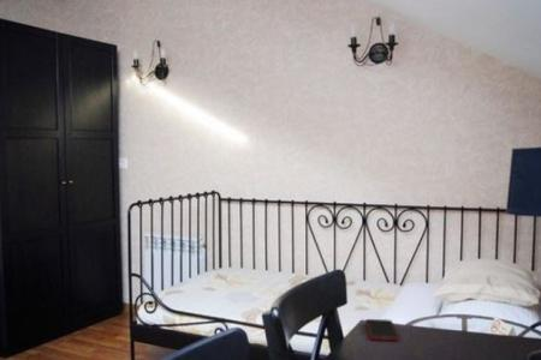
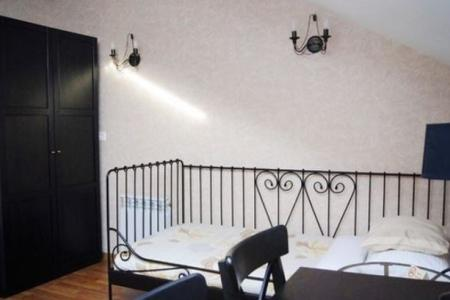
- cell phone (381, 329)
